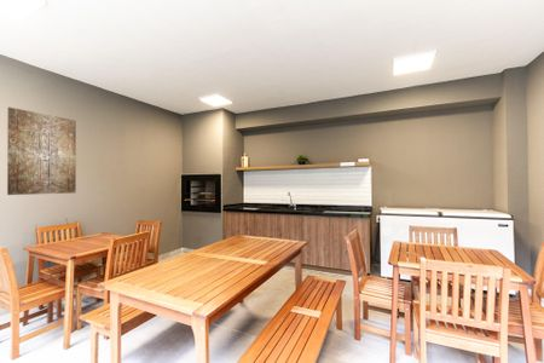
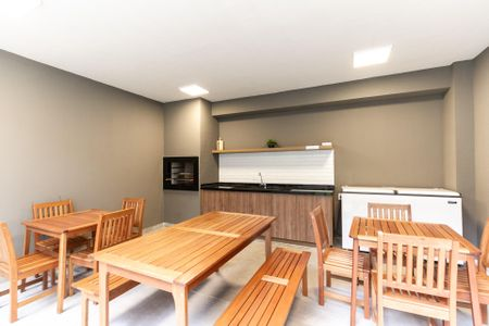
- wall art (45, 154)
